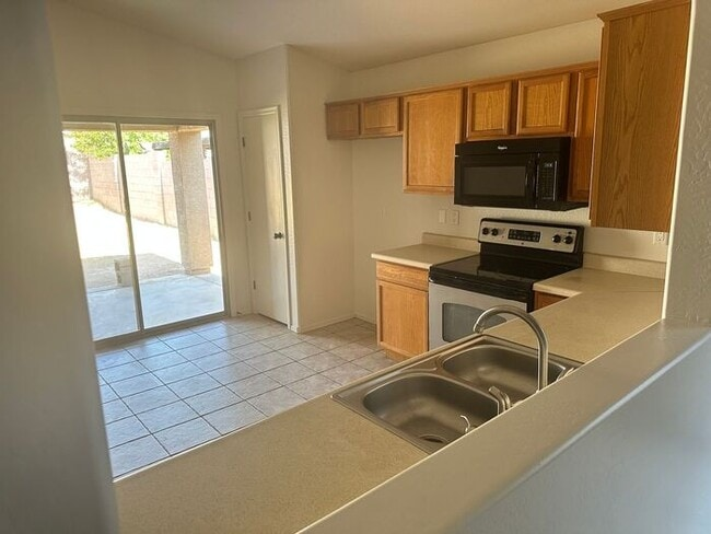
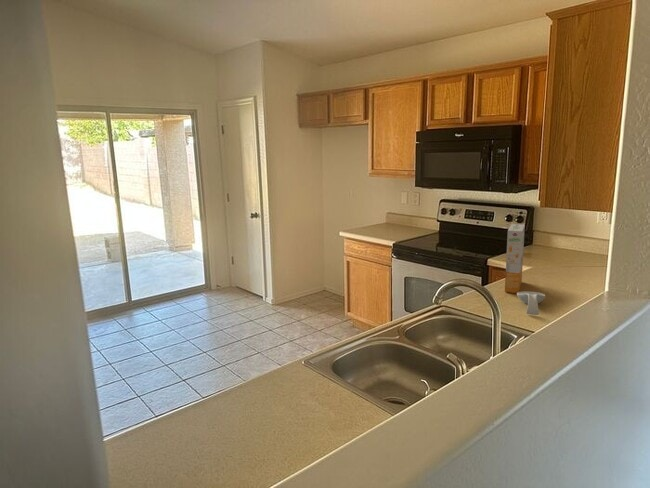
+ cereal box (515, 257)
+ spoon rest (531, 298)
